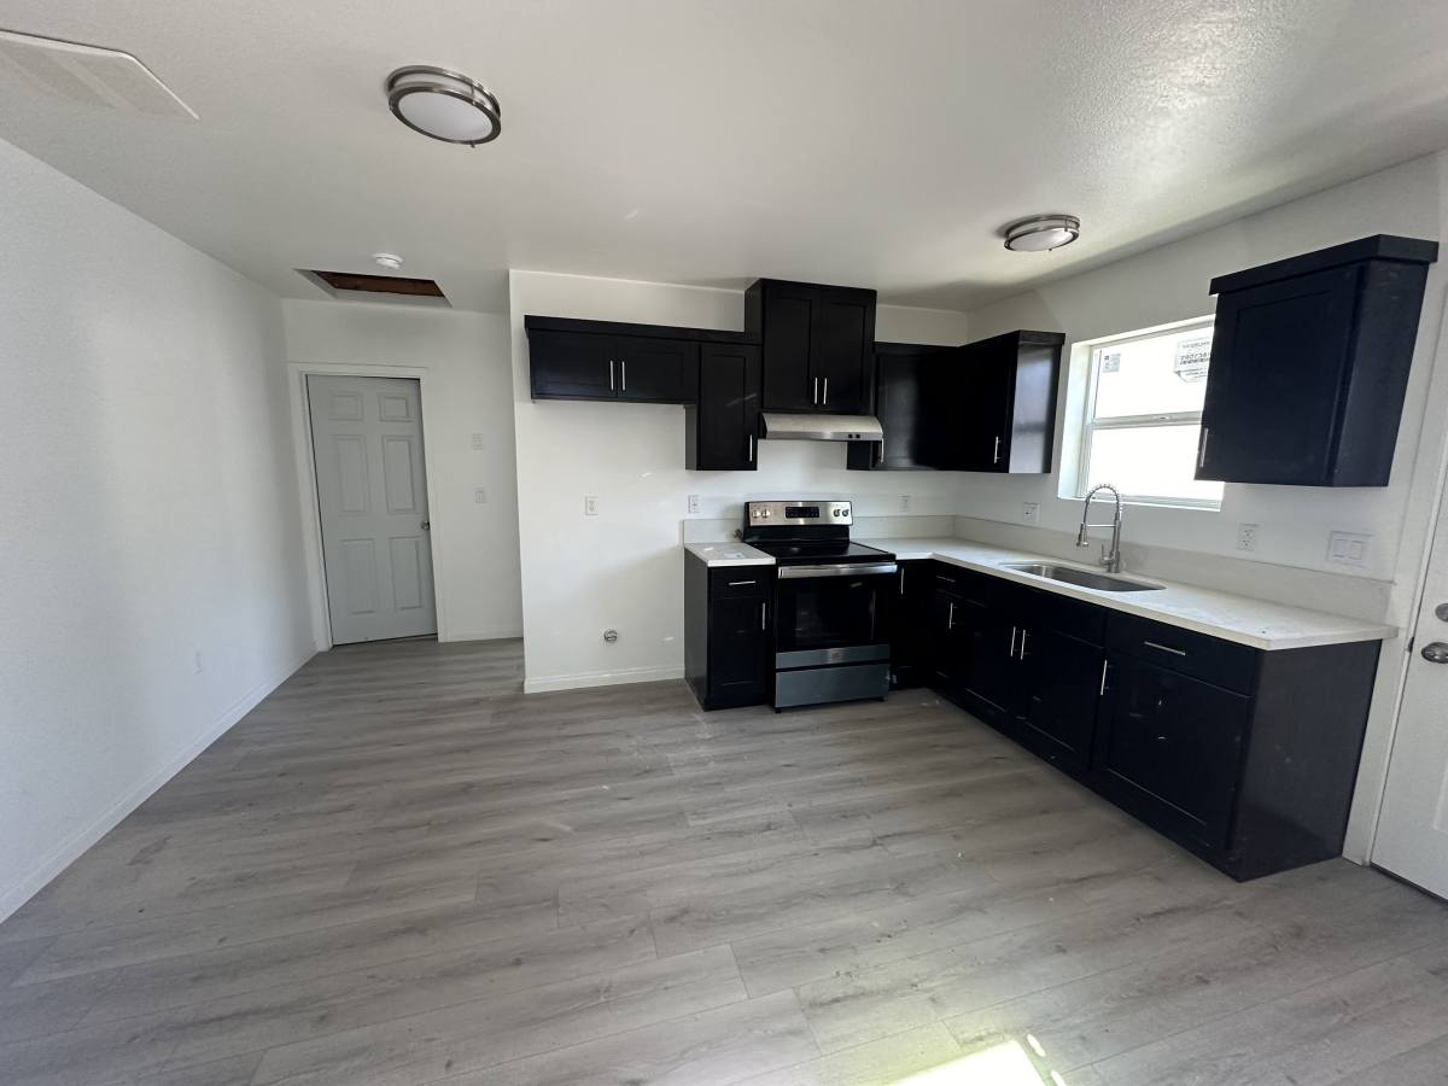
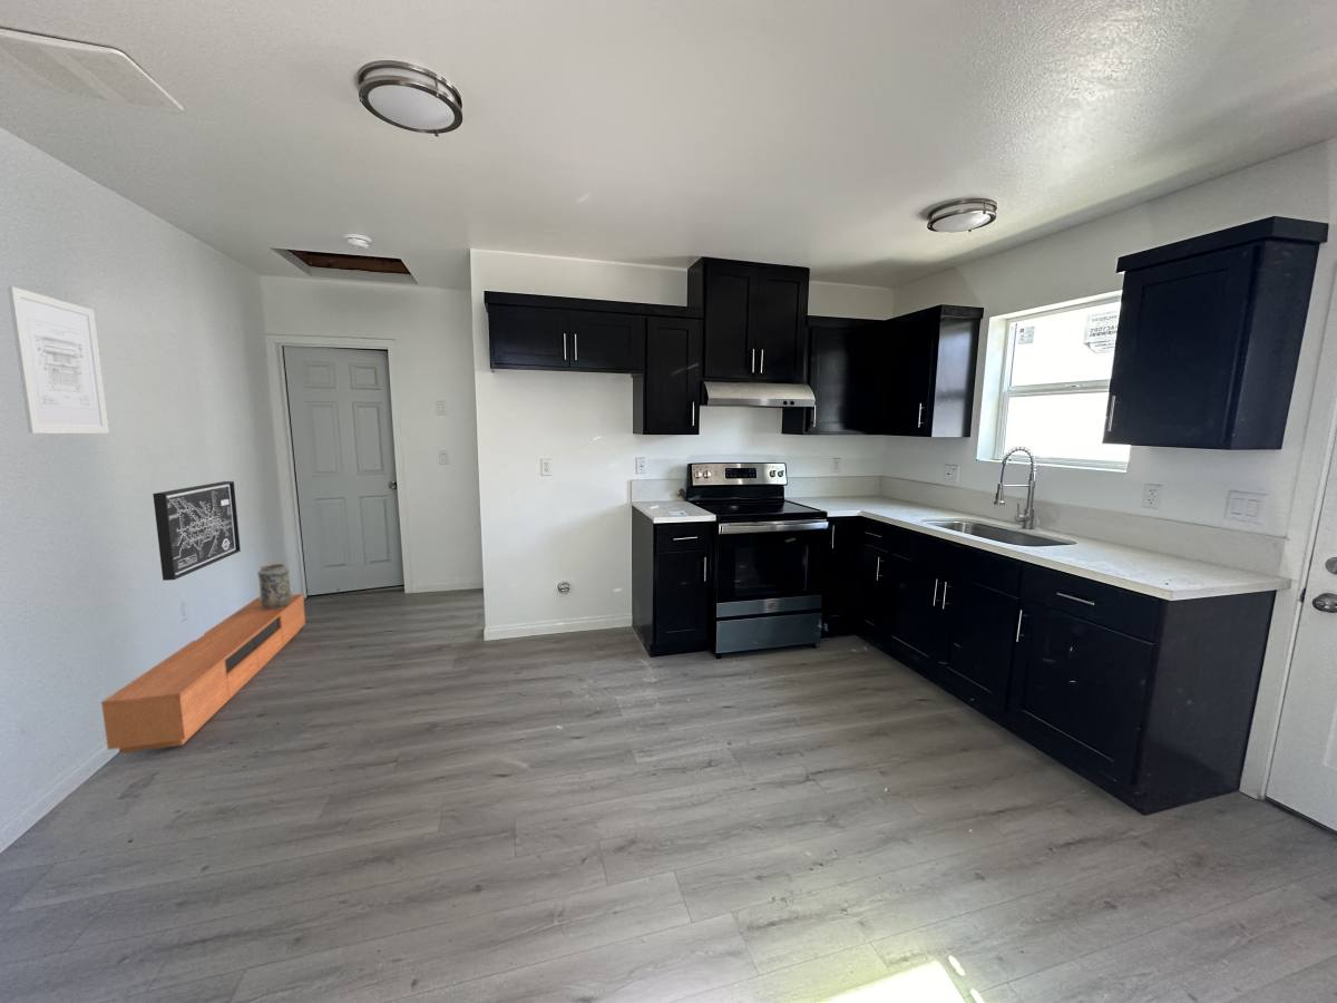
+ media console (230, 656)
+ wall art (62, 367)
+ wall art (202, 525)
+ decorative vase (274, 585)
